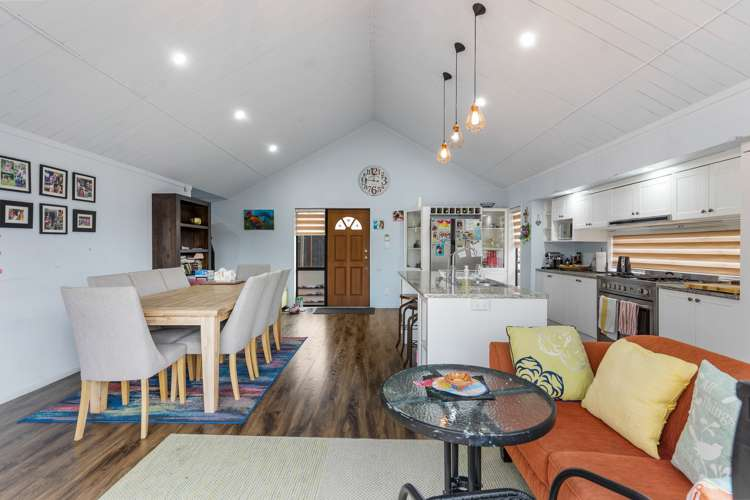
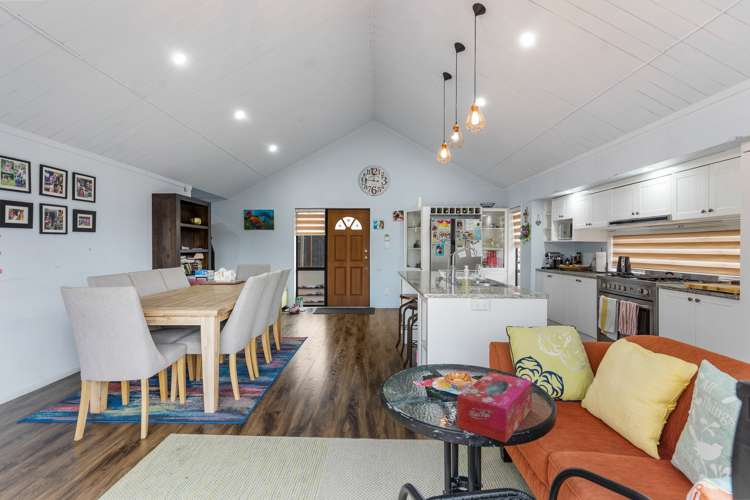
+ tissue box (496, 402)
